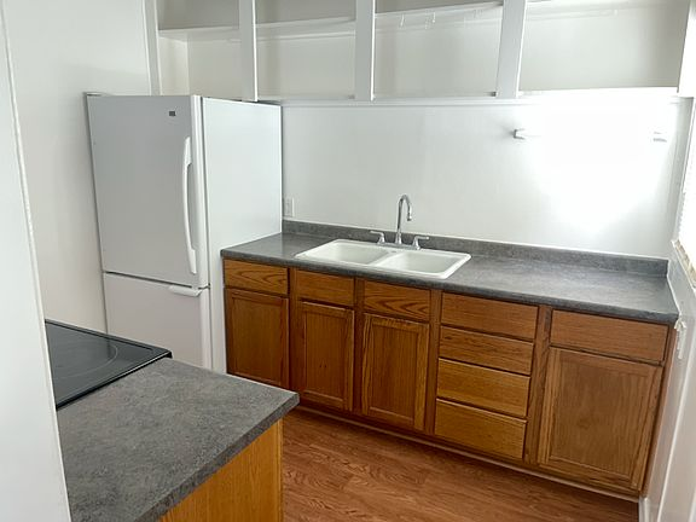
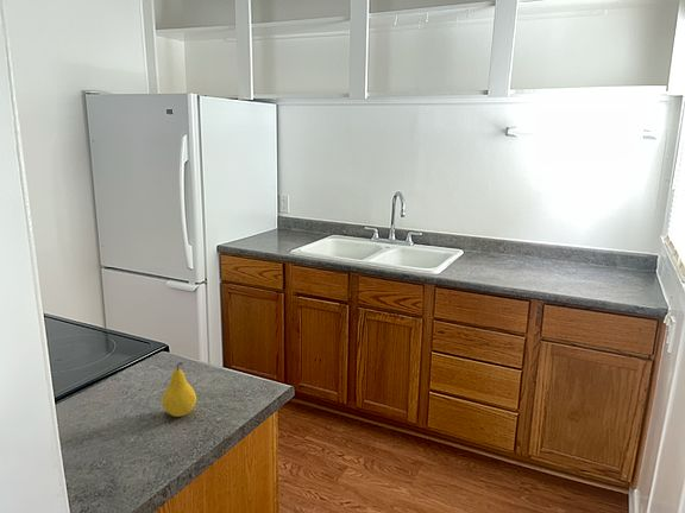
+ fruit (178, 386)
